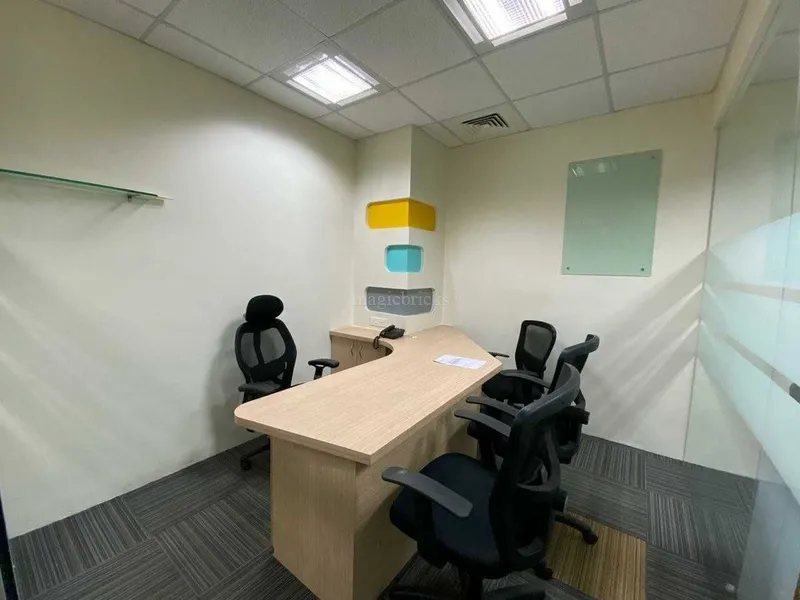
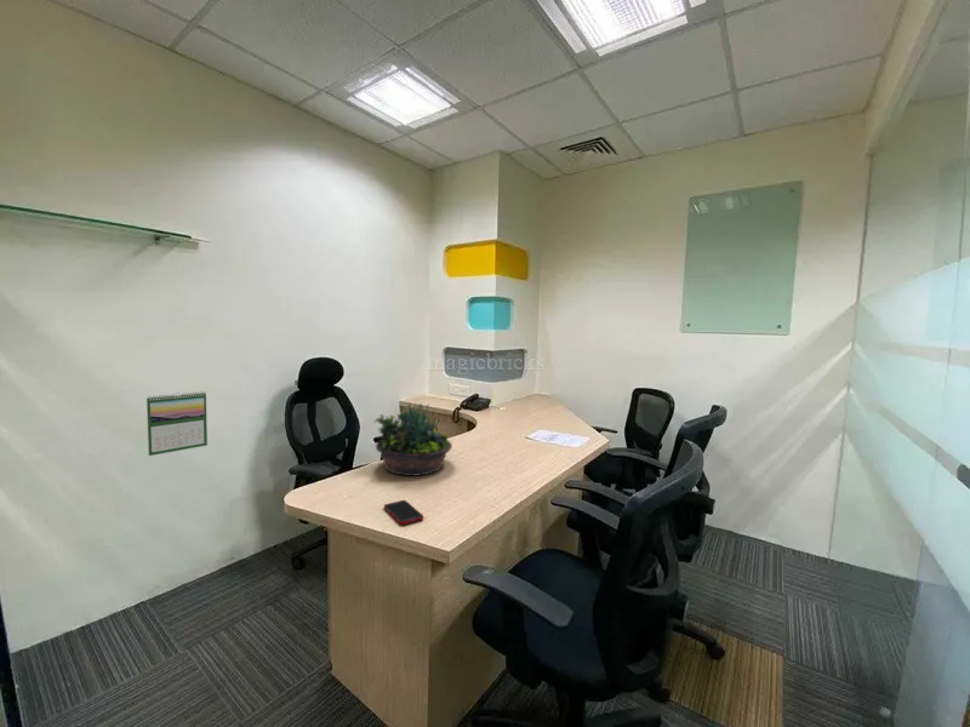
+ succulent planter (413, 431)
+ cell phone (403, 511)
+ calendar (178, 422)
